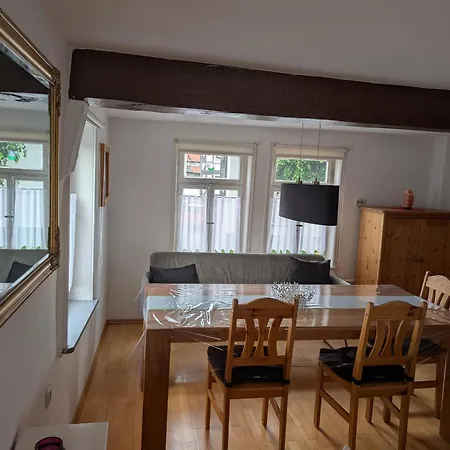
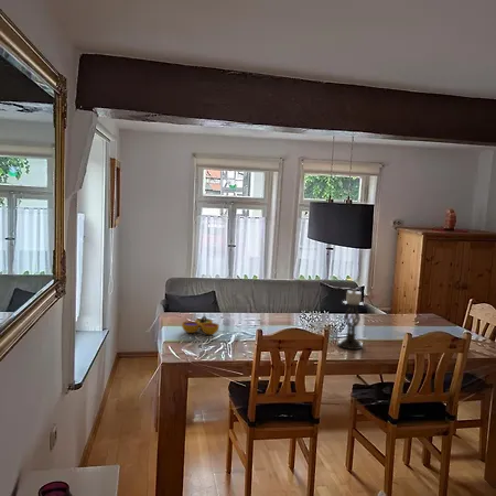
+ decorative bowl (203, 324)
+ candle holder (352, 317)
